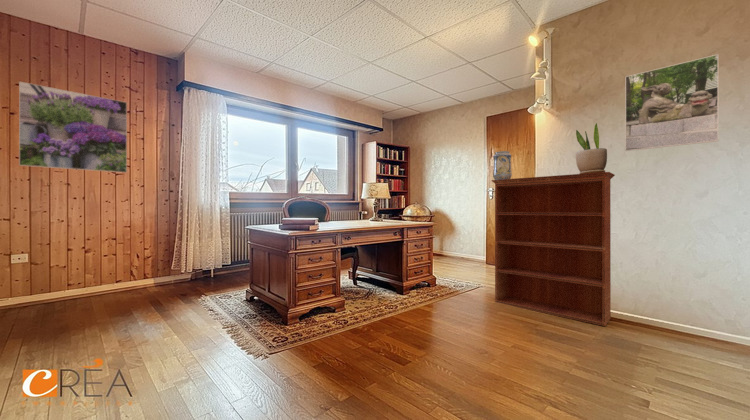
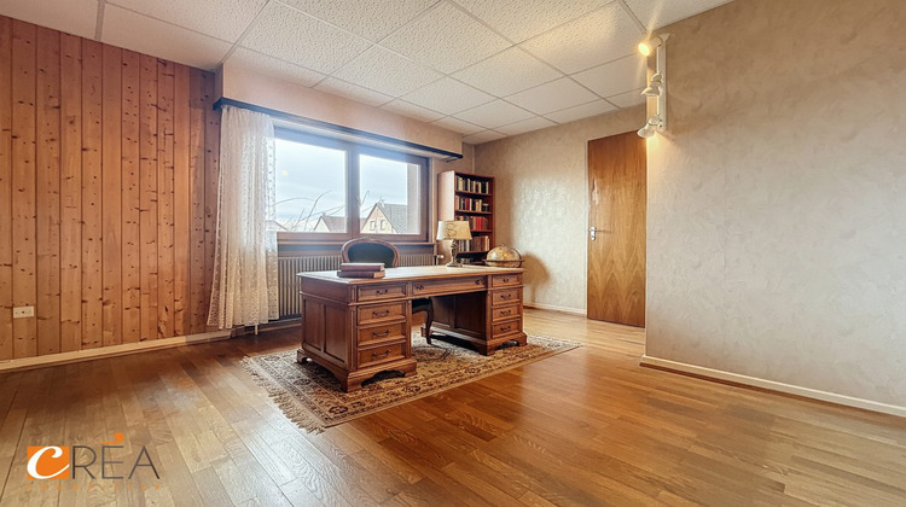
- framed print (77, 131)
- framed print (668, 106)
- potted plant (590, 149)
- bookcase (548, 243)
- decorative vase (502, 166)
